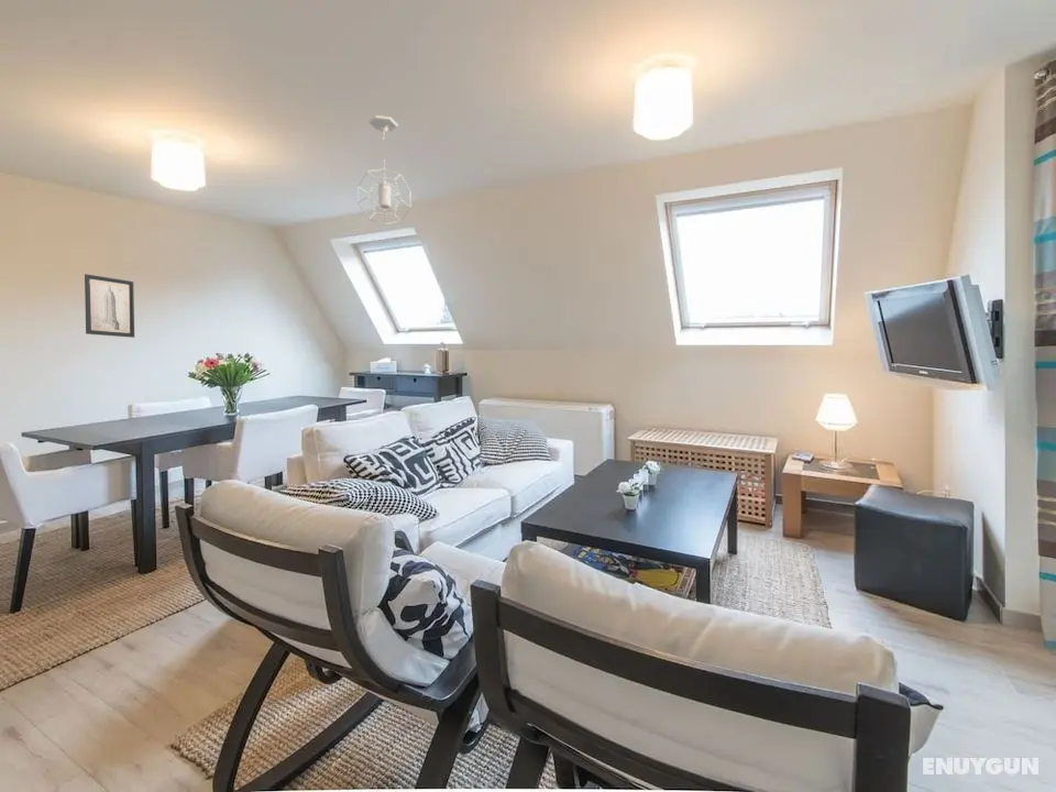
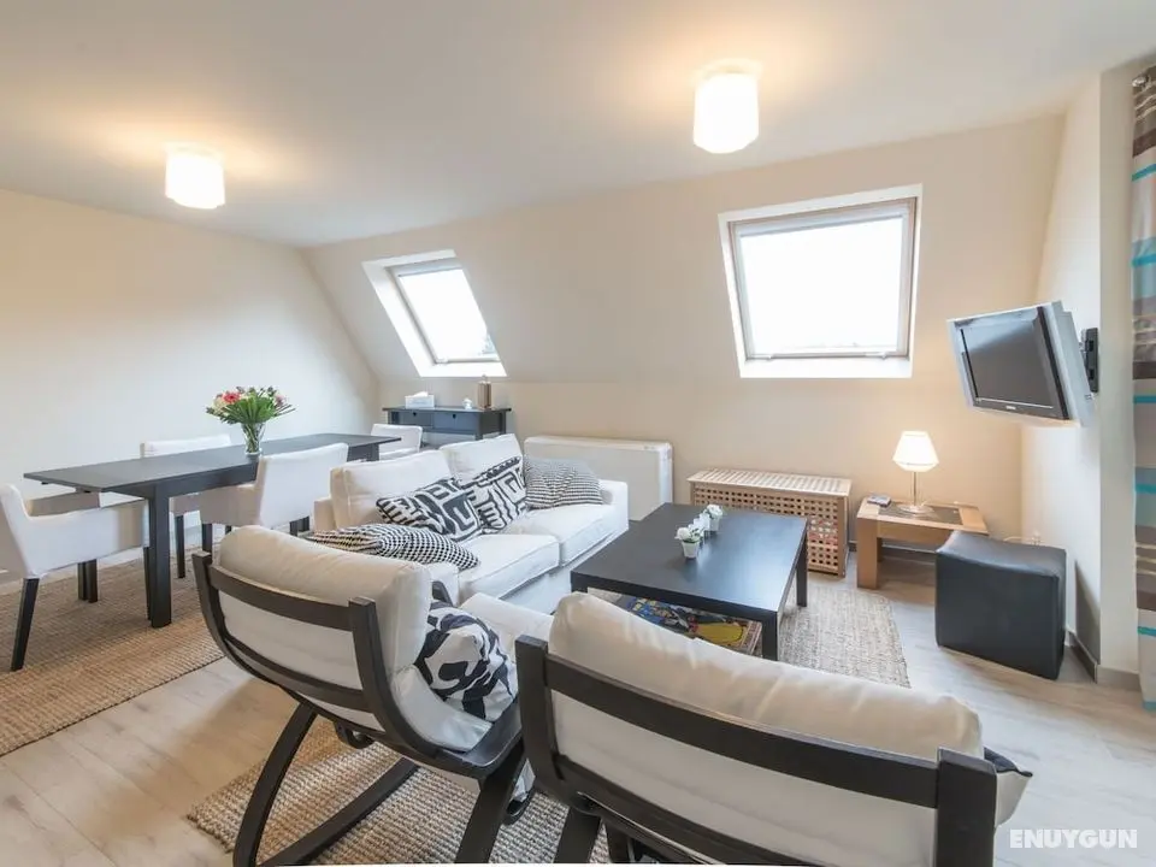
- pendant light (384, 173)
- wall art (110, 307)
